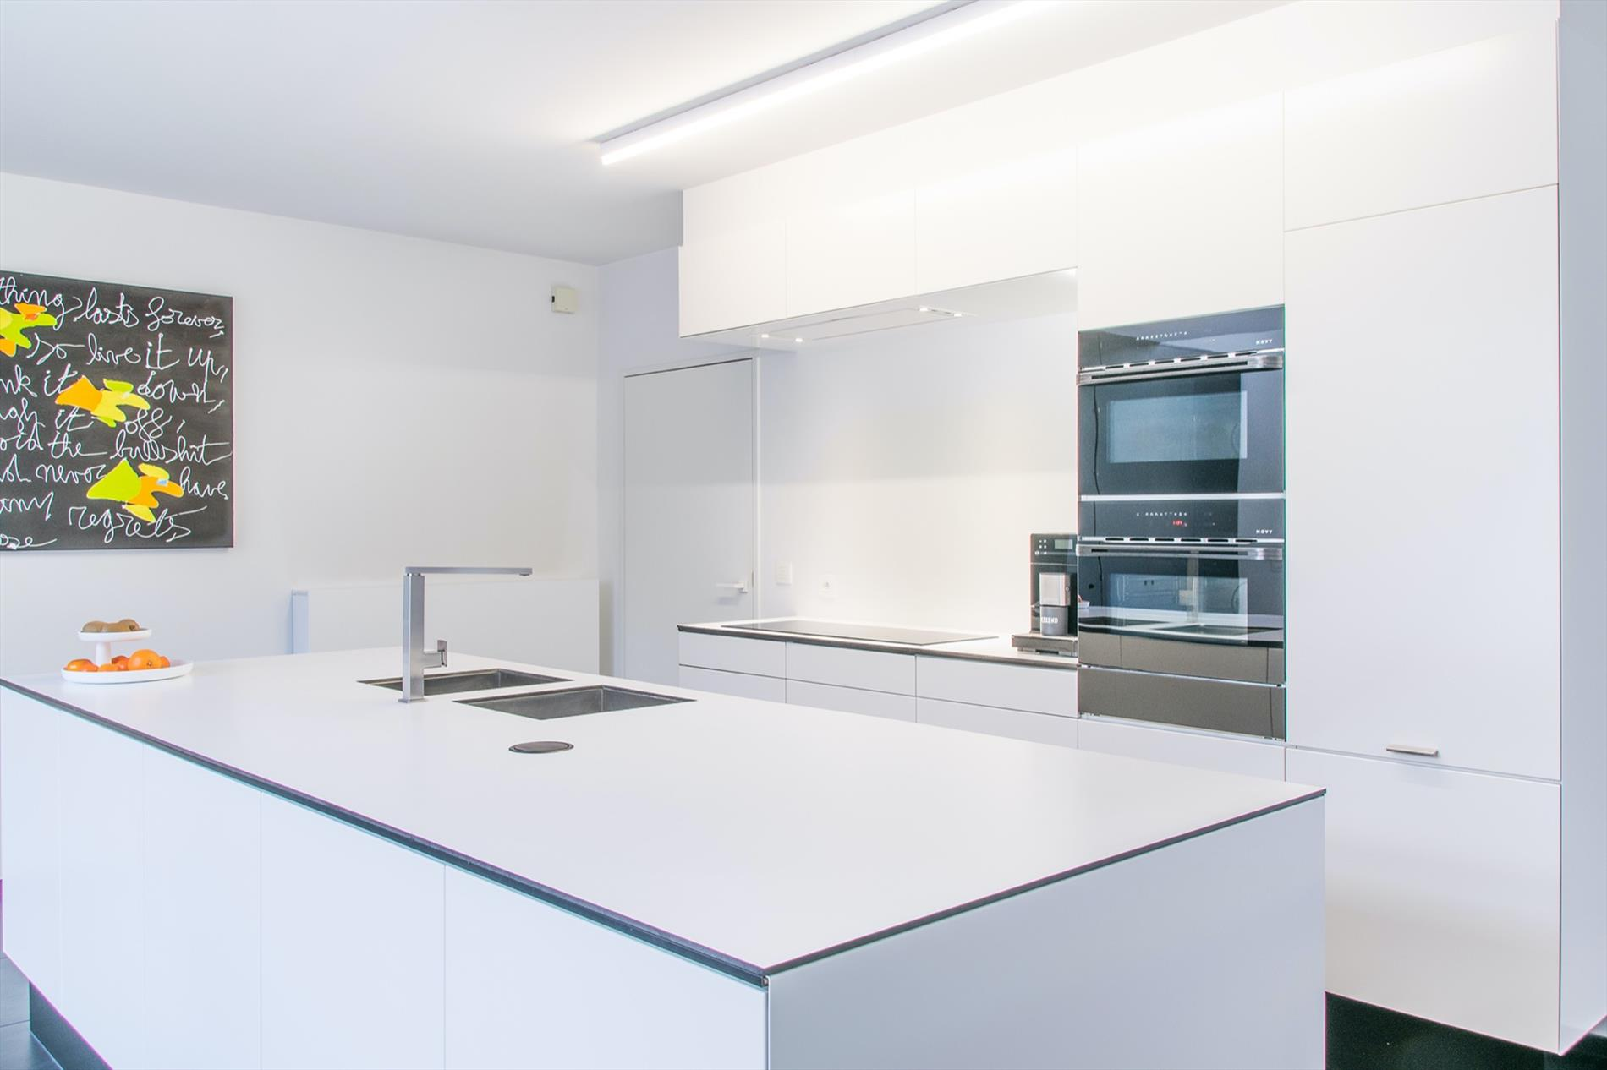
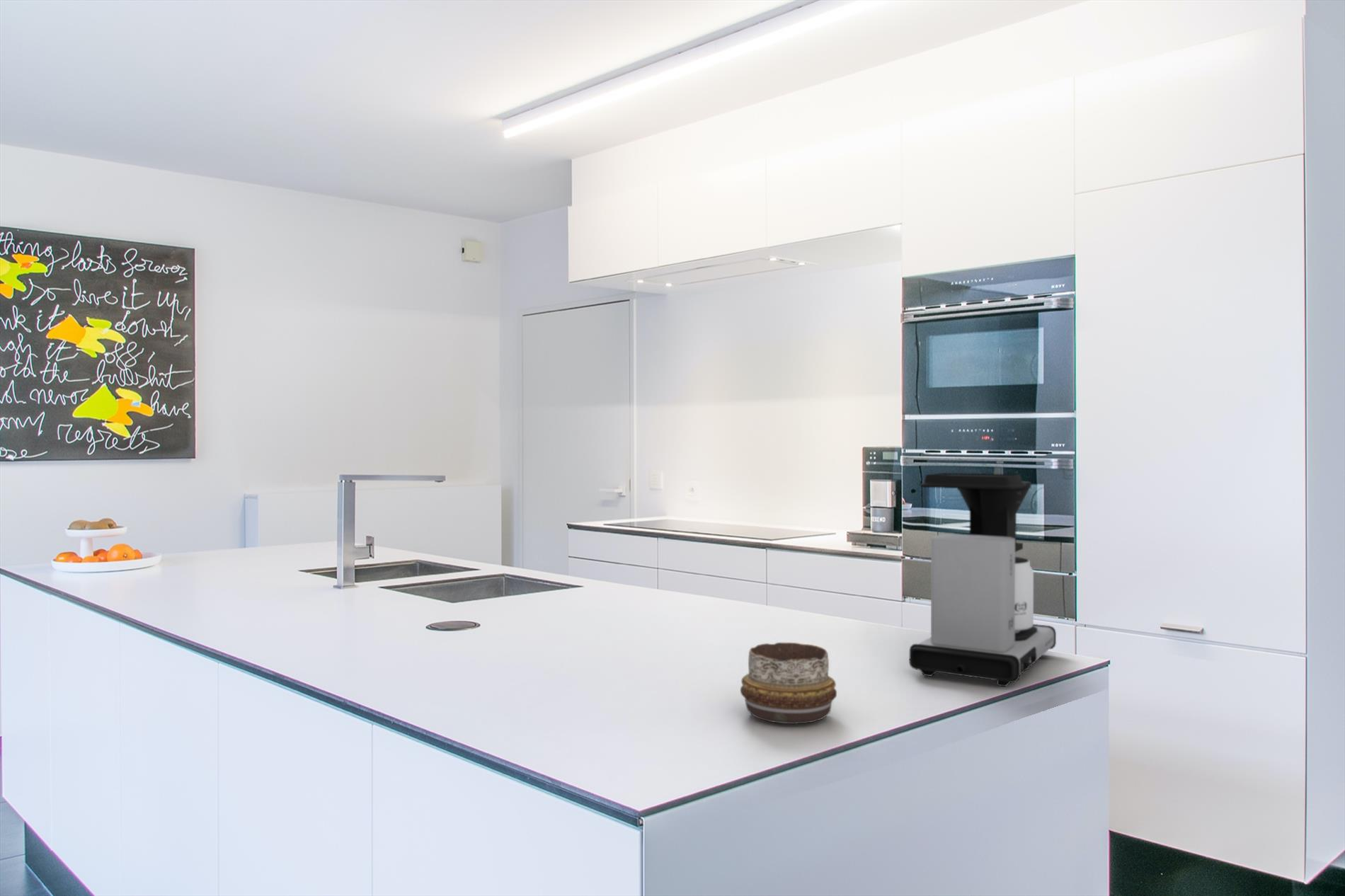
+ coffee maker (985, 568)
+ decorative bowl (788, 682)
